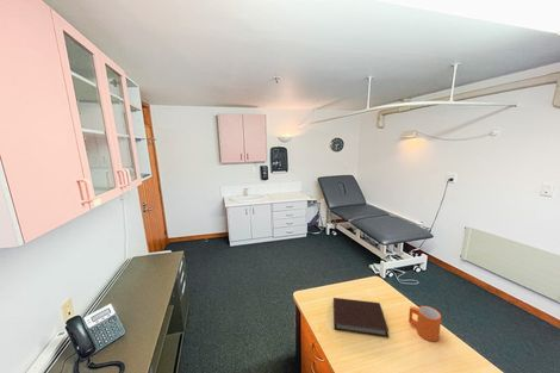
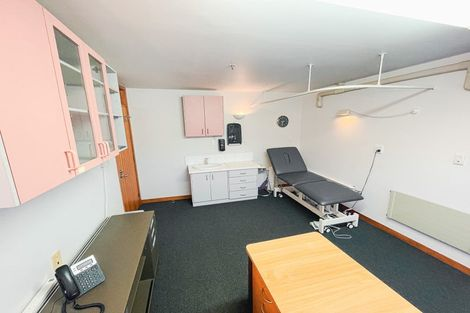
- mug (424, 322)
- notebook (357, 315)
